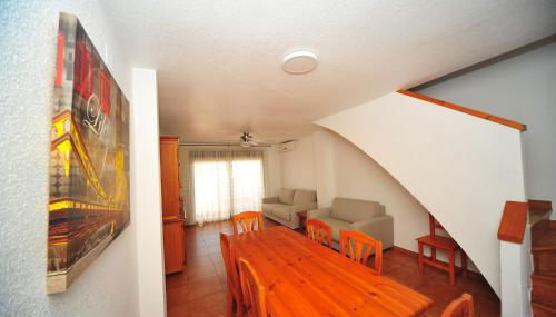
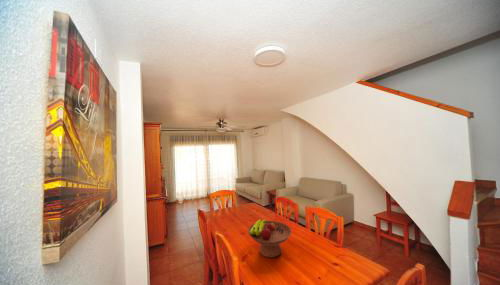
+ fruit bowl (269, 236)
